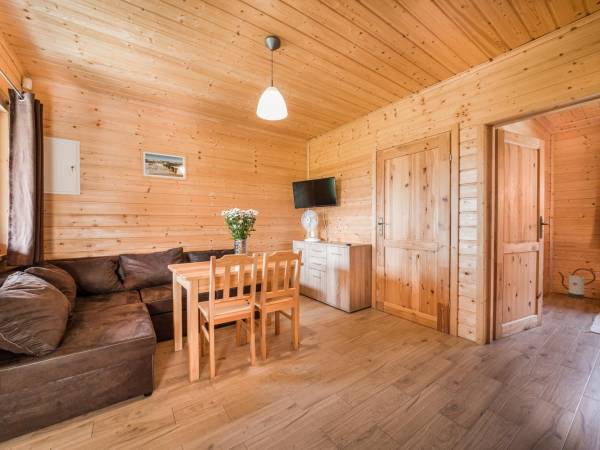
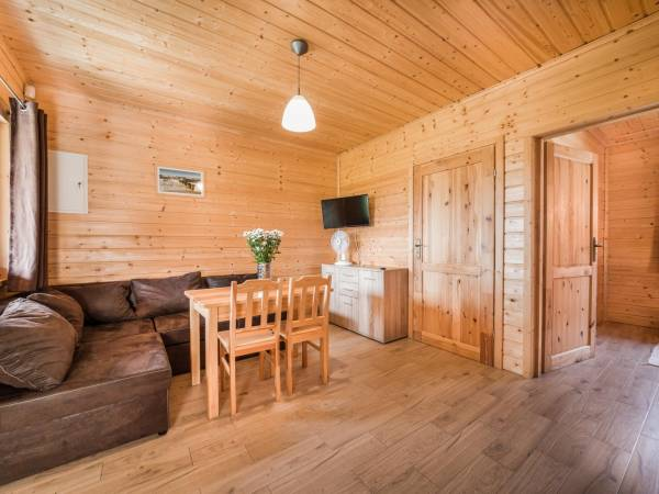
- watering can (575, 282)
